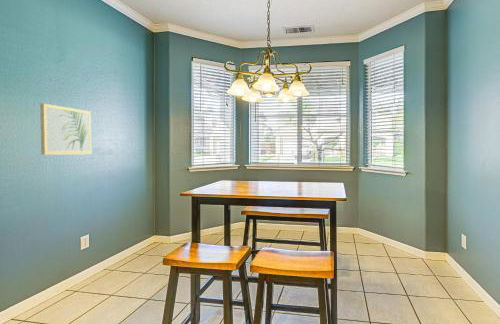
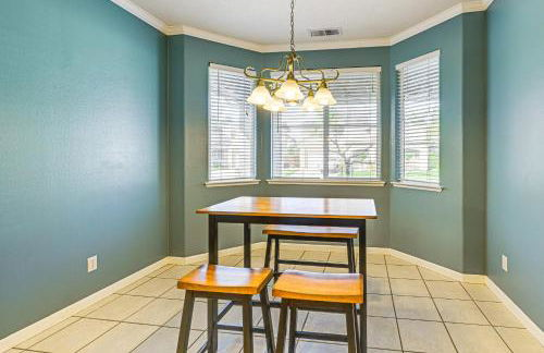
- wall art (68, 131)
